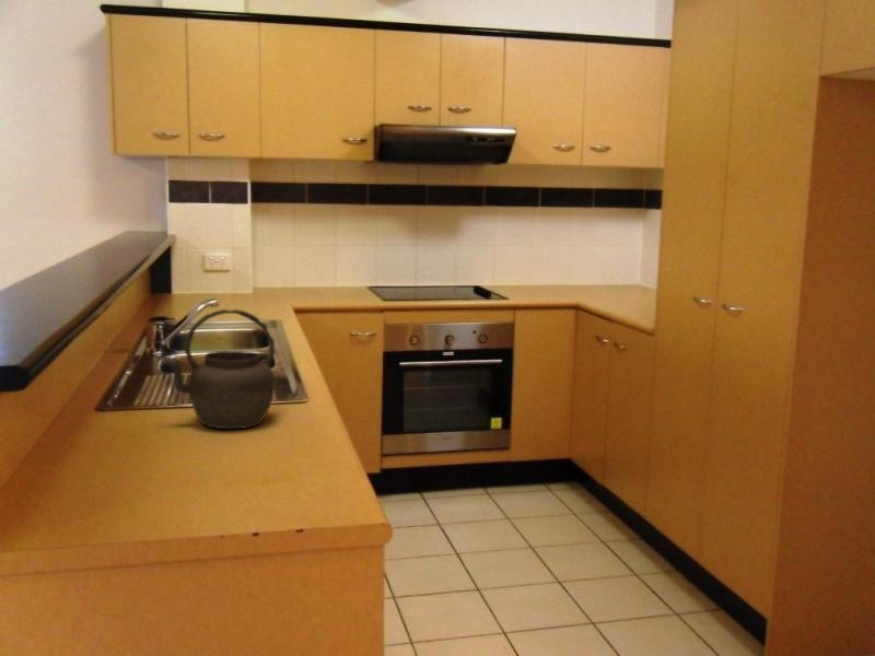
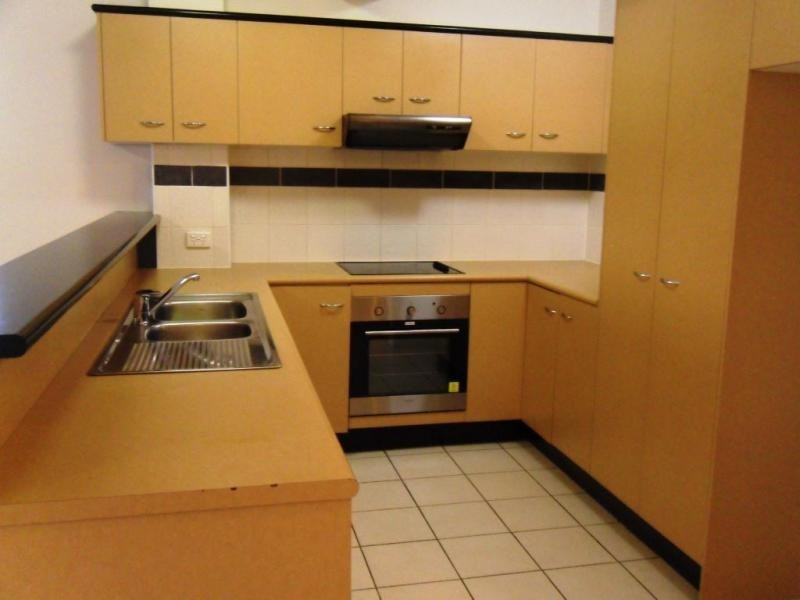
- kettle (219, 367)
